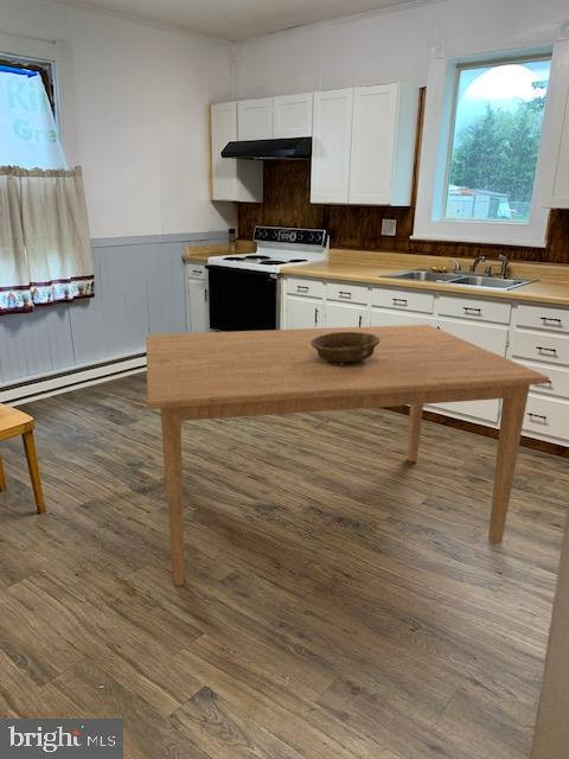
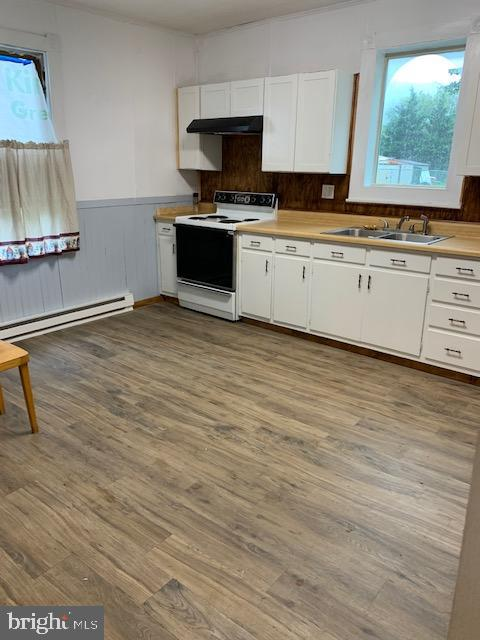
- dining table (320, 410)
- decorative bowl (344, 347)
